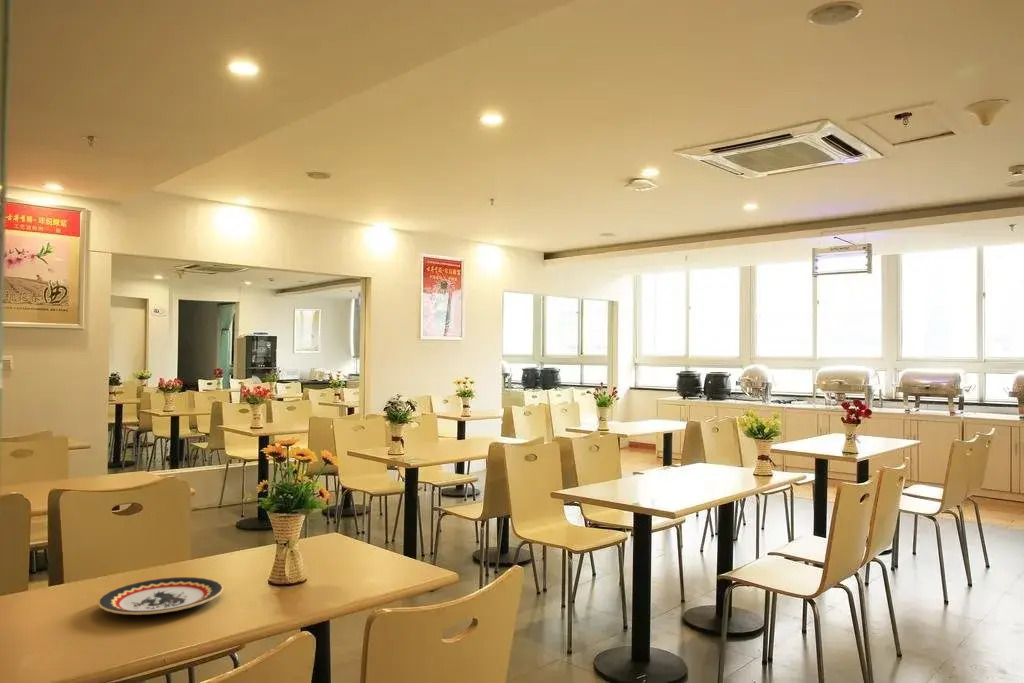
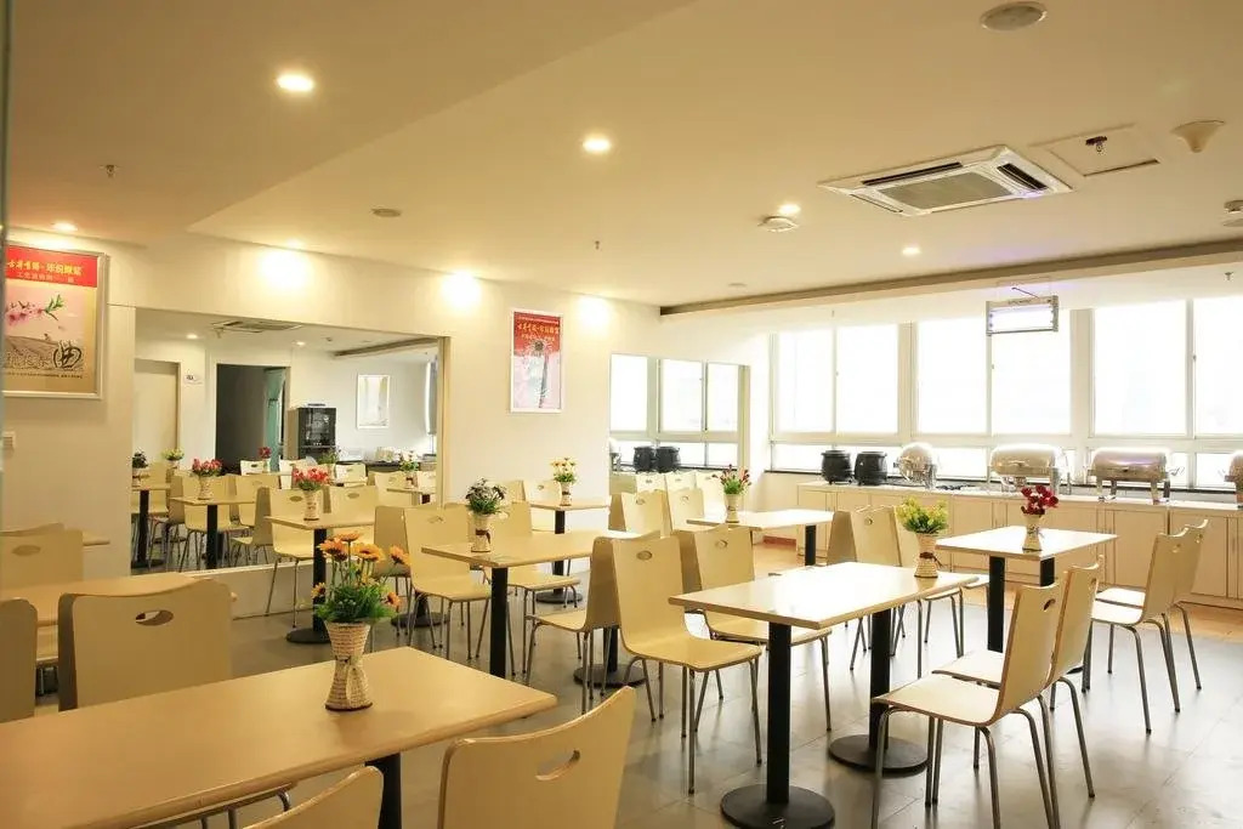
- plate (162, 598)
